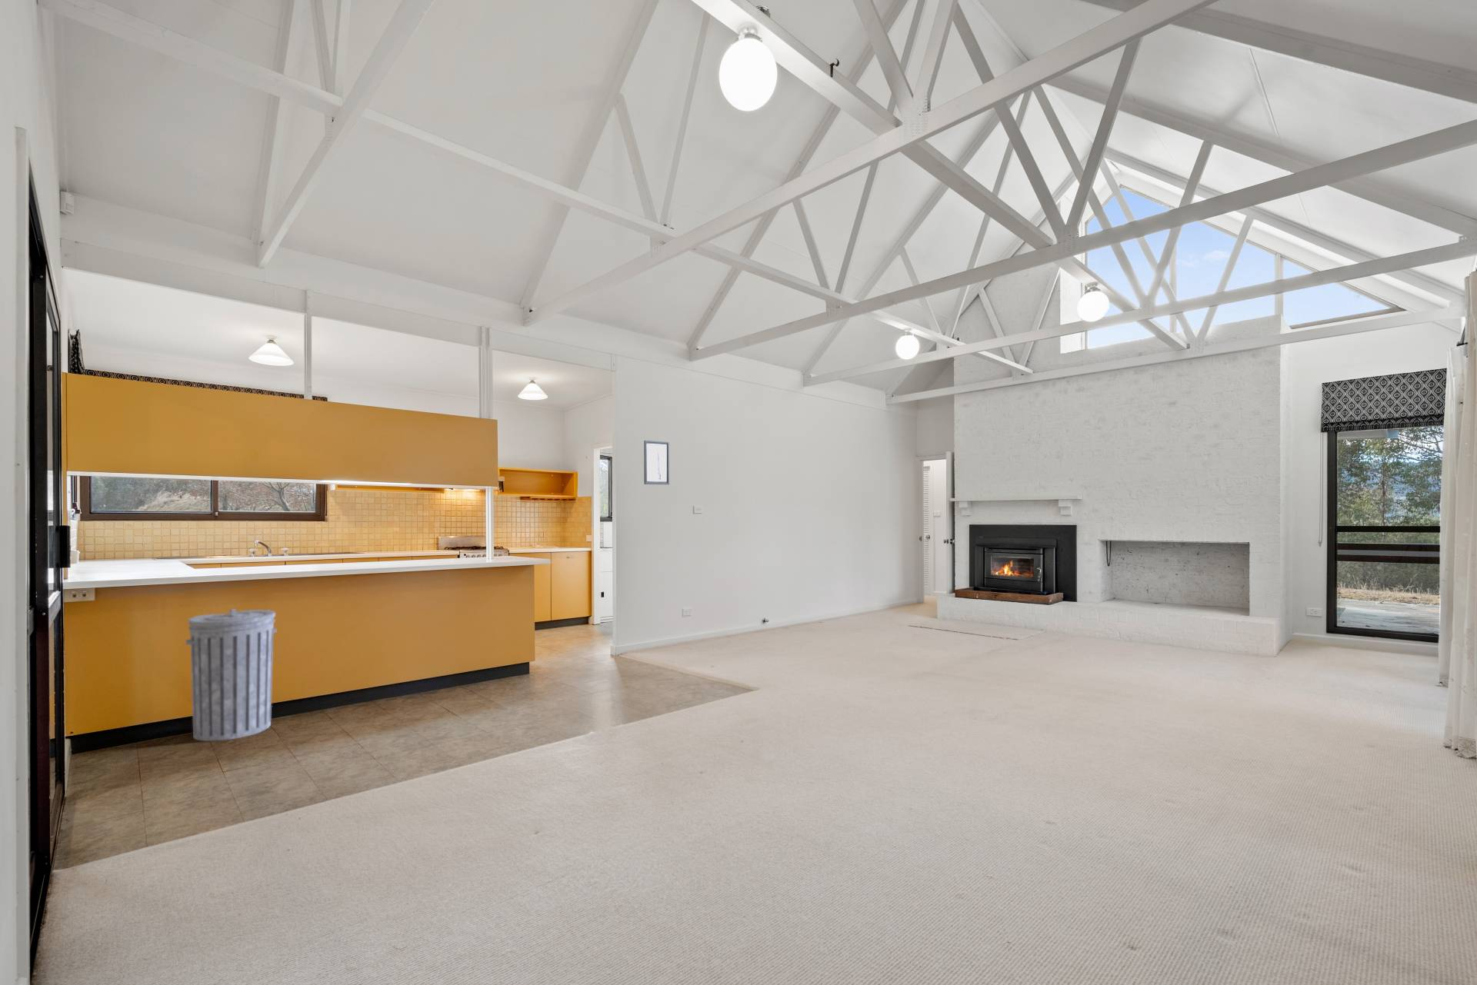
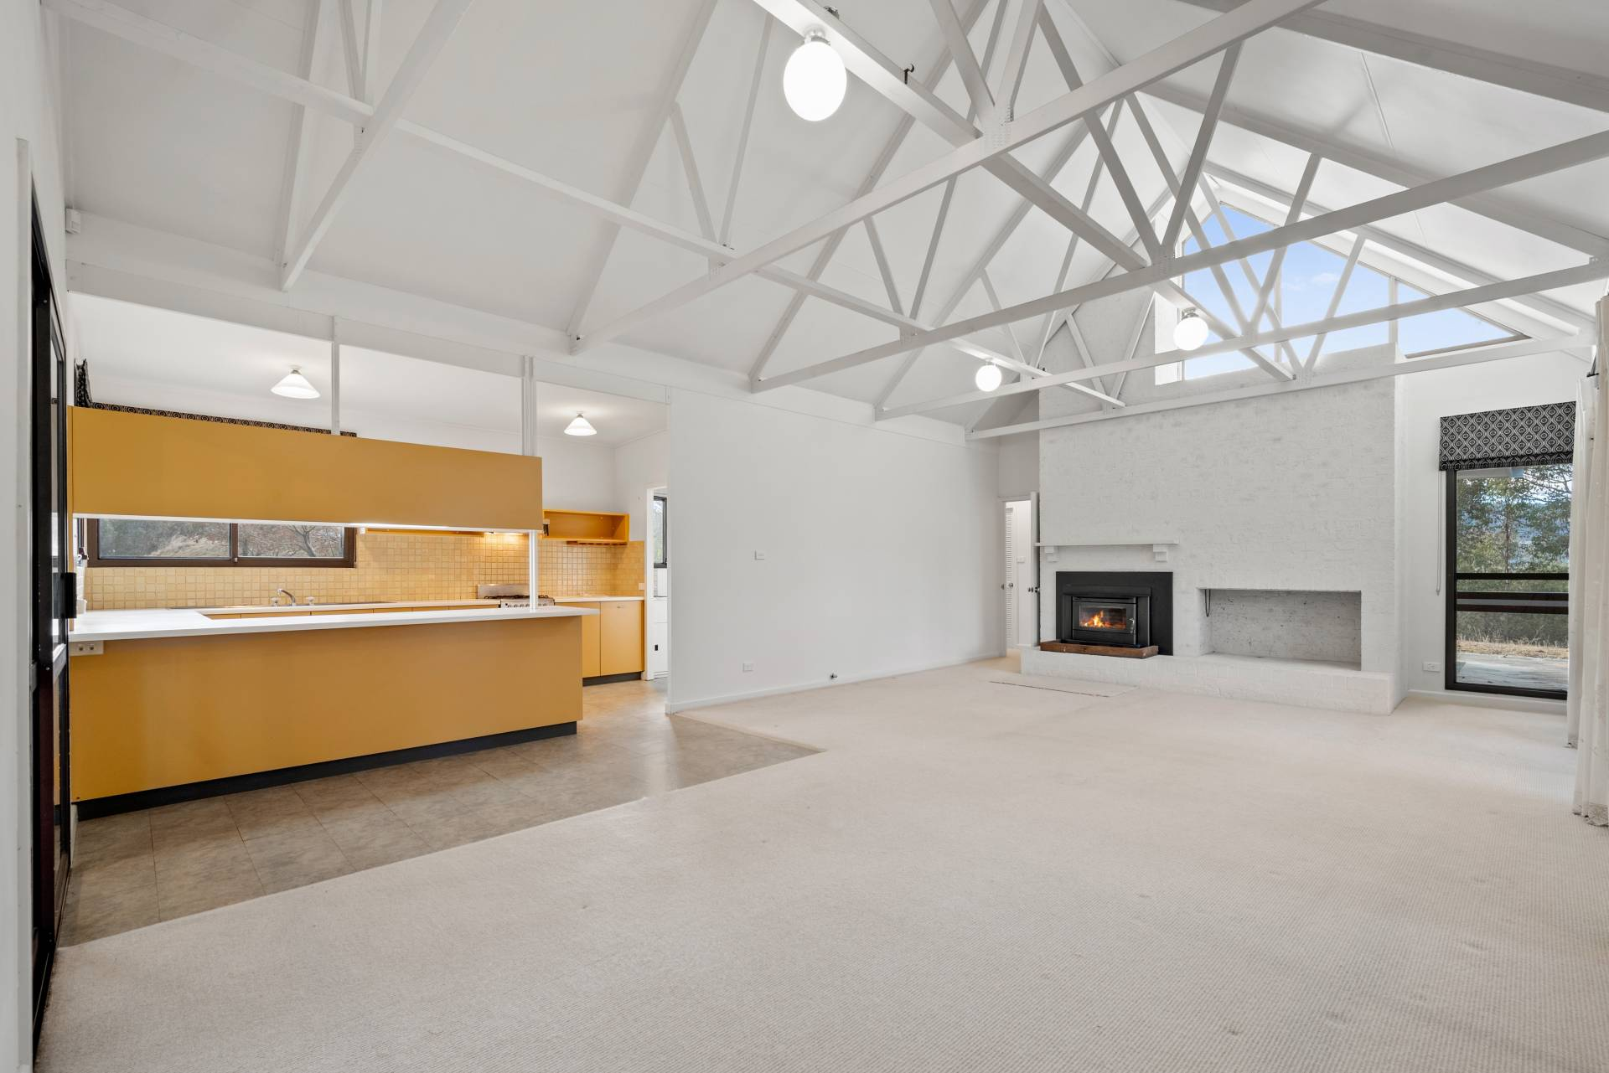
- wall art (657, 462)
- trash can (232, 669)
